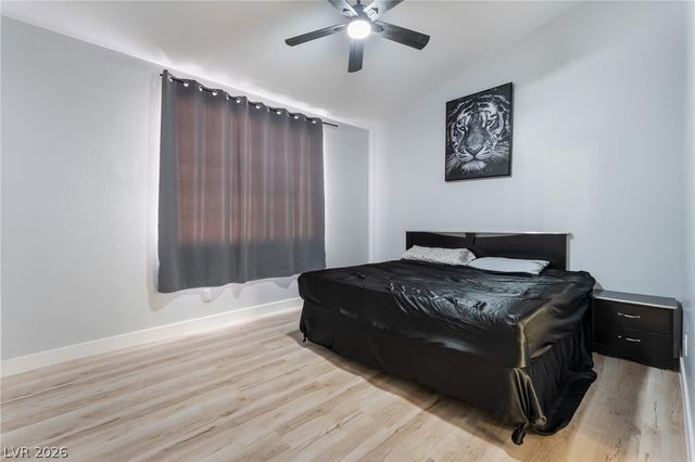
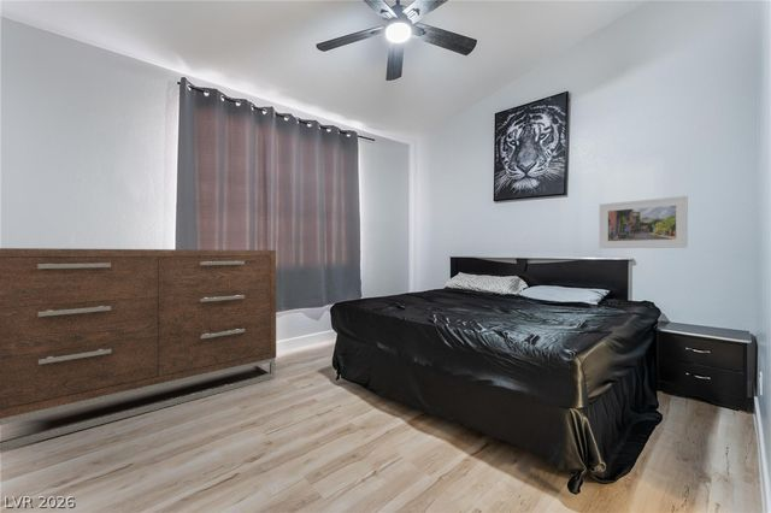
+ dresser (149, 323)
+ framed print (640, 224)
